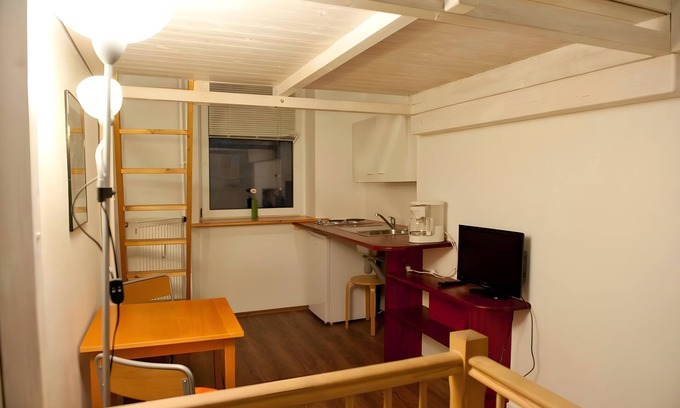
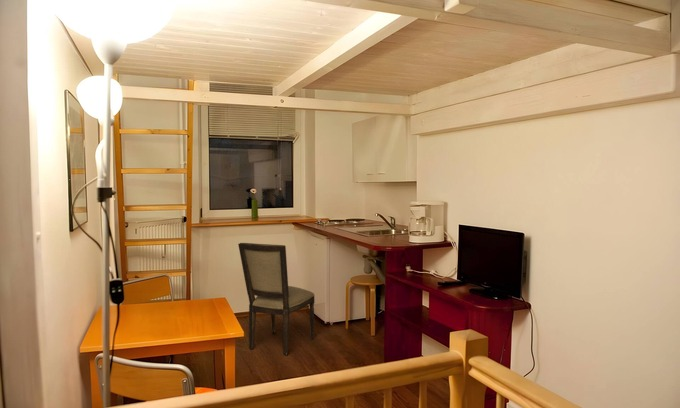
+ dining chair (278, 292)
